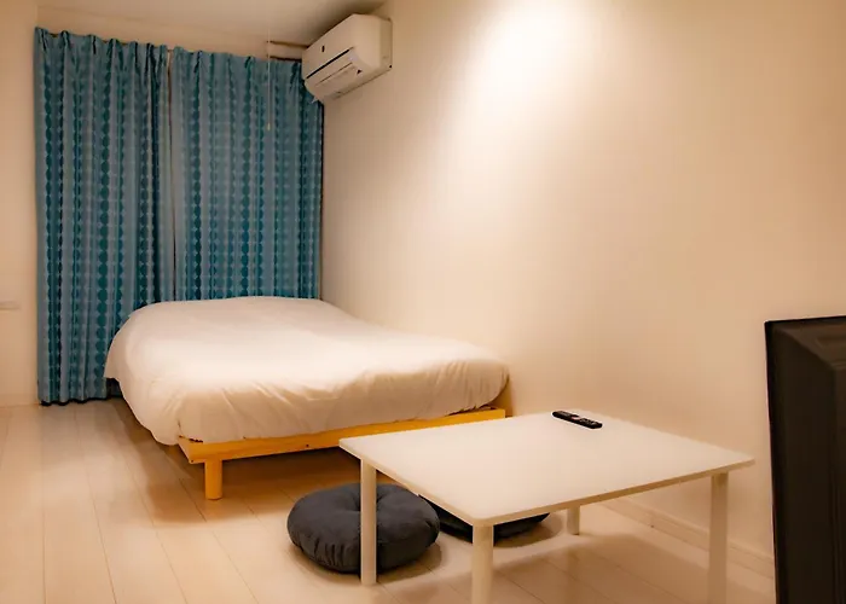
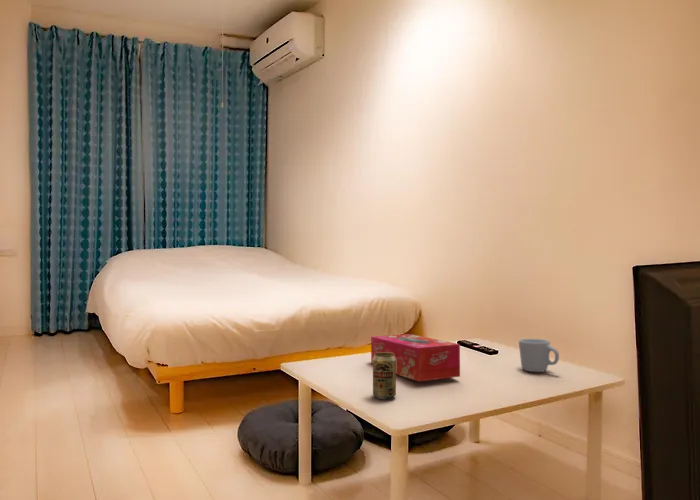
+ tissue box (413, 355)
+ mug (539, 356)
+ beverage can (384, 375)
